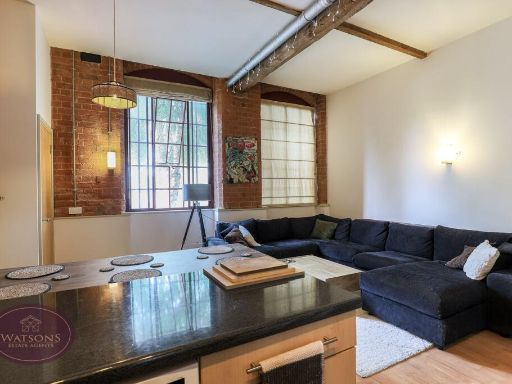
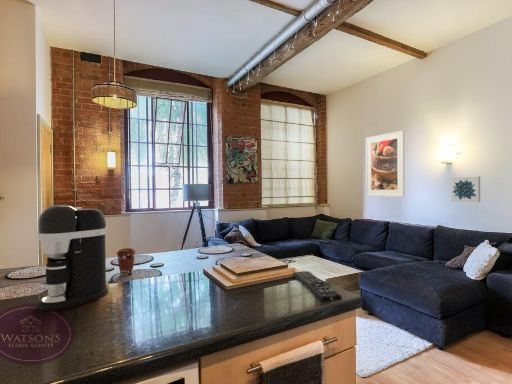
+ wall art (465, 189)
+ coffee maker (74, 252)
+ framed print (383, 165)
+ remote control (314, 284)
+ coffee cup (126, 262)
